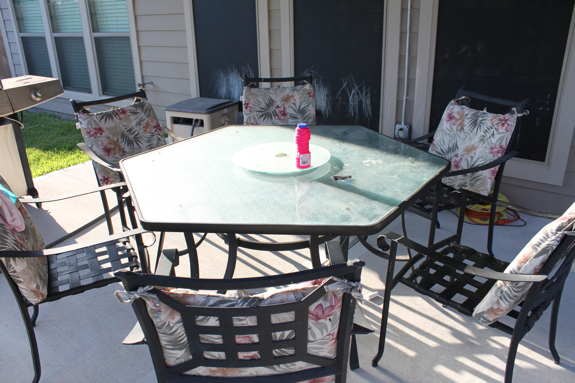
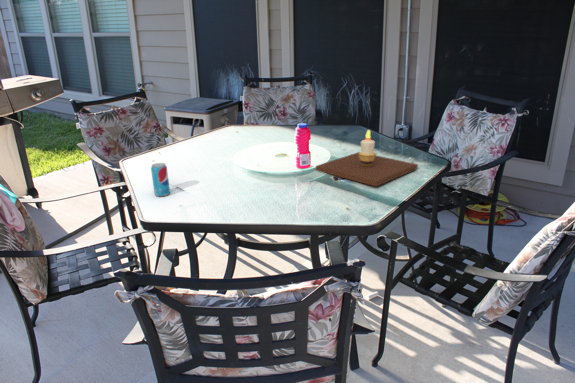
+ beverage can (160, 179)
+ candle (367, 150)
